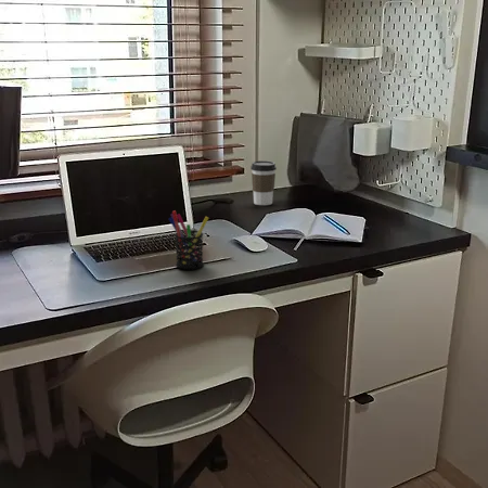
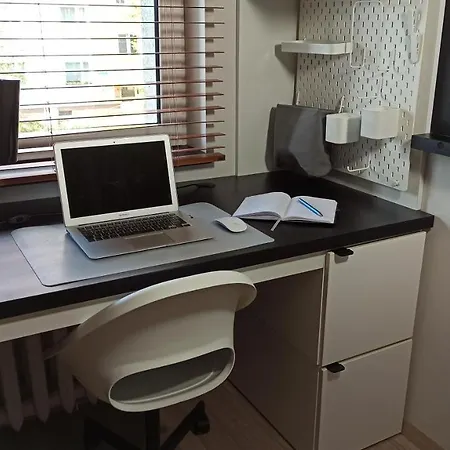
- coffee cup (262, 182)
- pen holder (187, 239)
